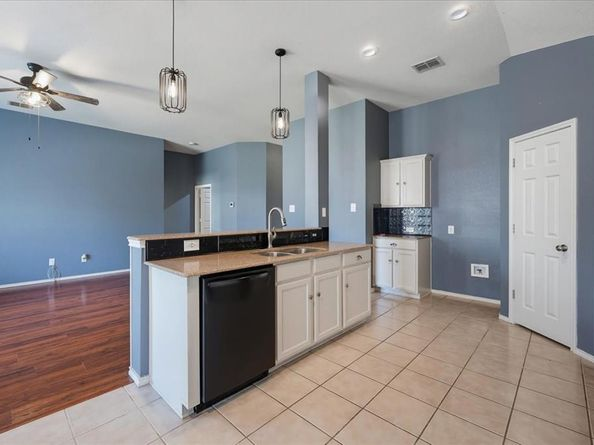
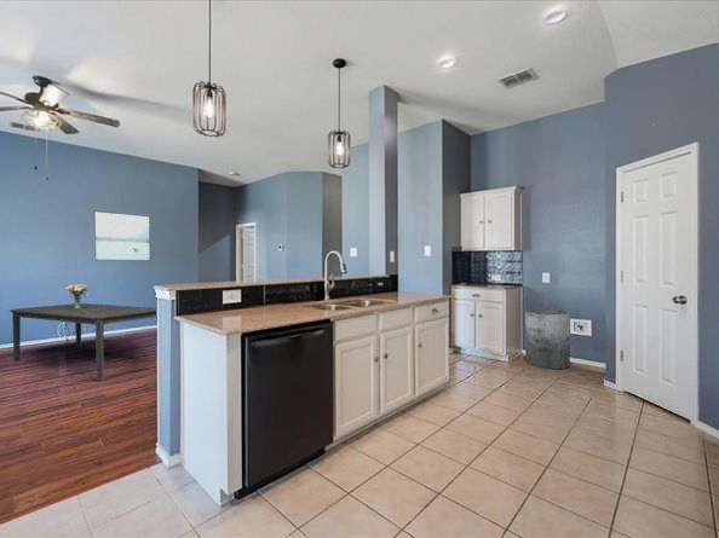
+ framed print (123, 237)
+ dining table (80, 335)
+ trash can (546, 336)
+ bouquet (77, 295)
